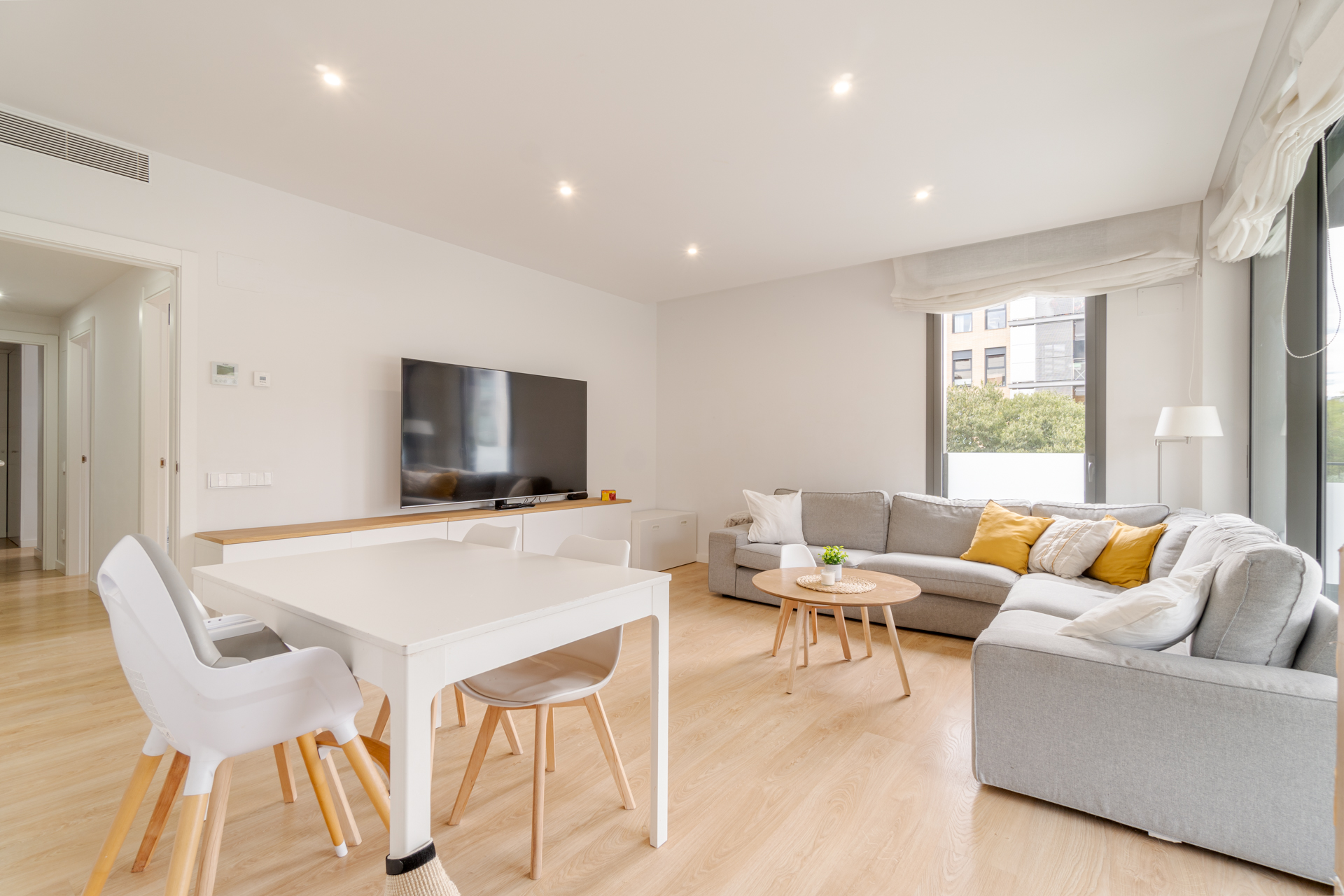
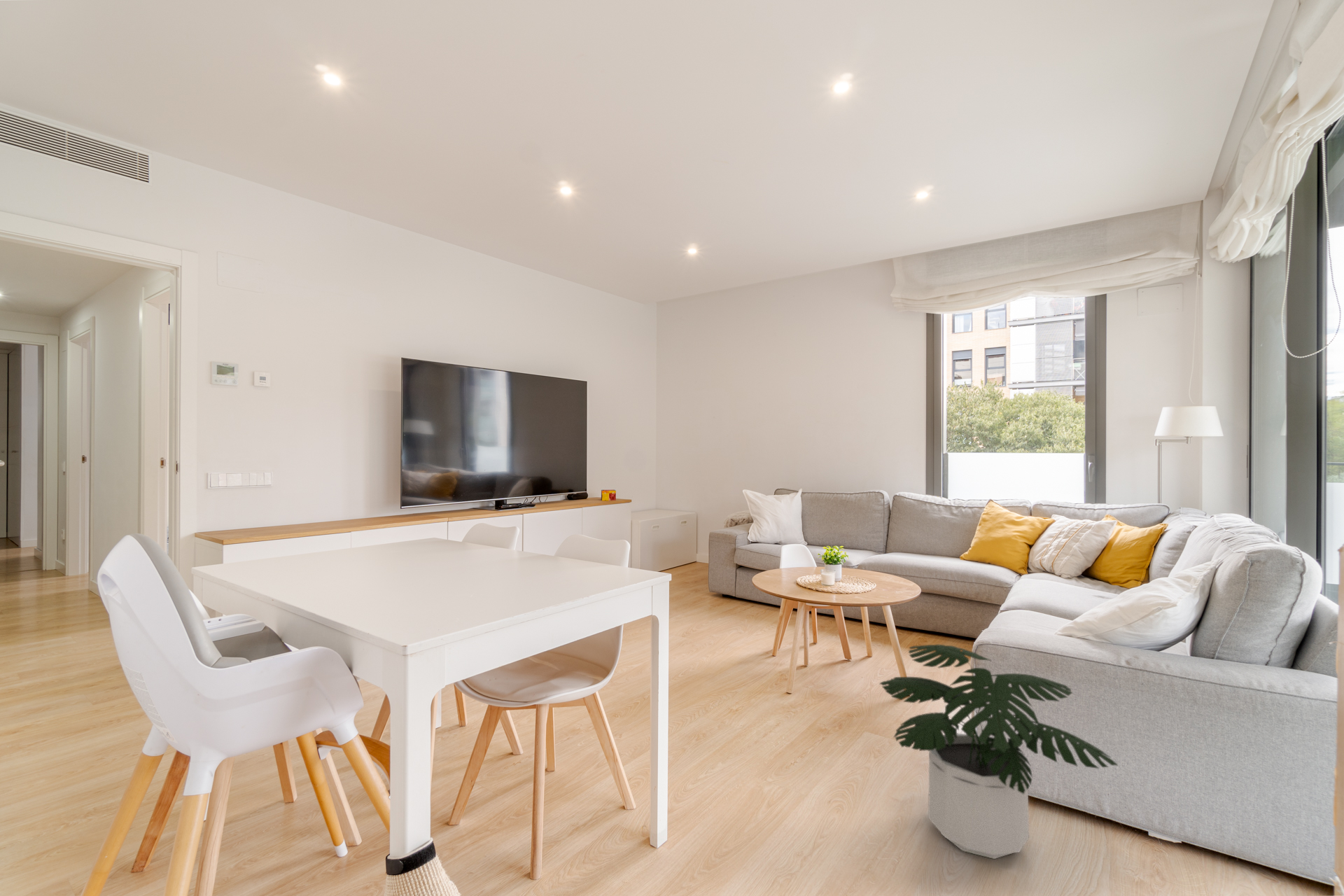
+ potted plant (981, 752)
